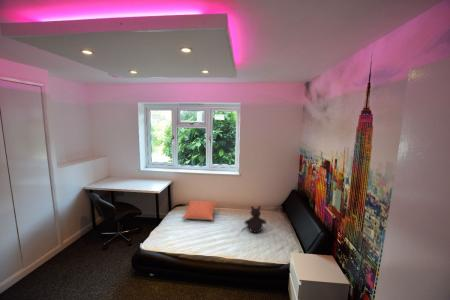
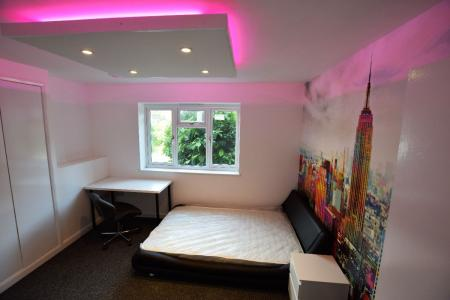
- teddy bear (254, 217)
- pillow (200, 209)
